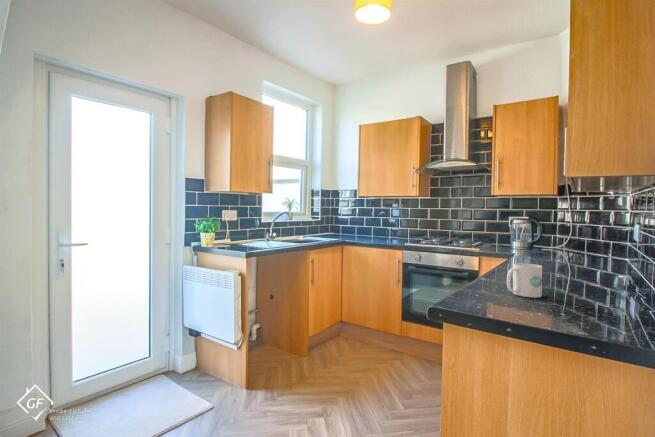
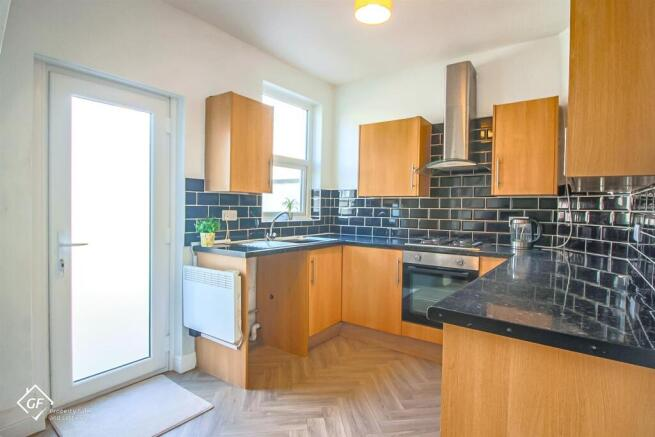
- mug (522, 279)
